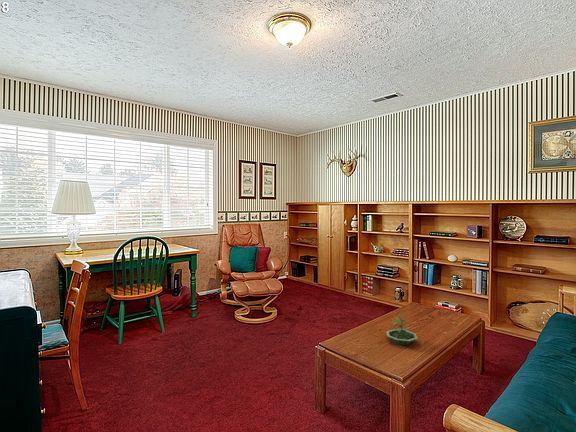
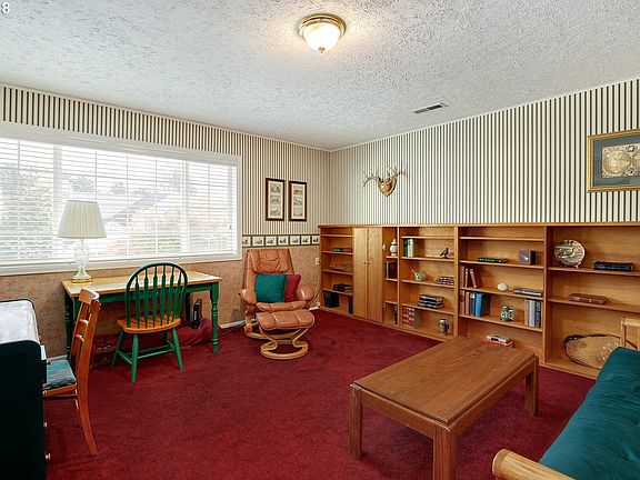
- terrarium (401, 319)
